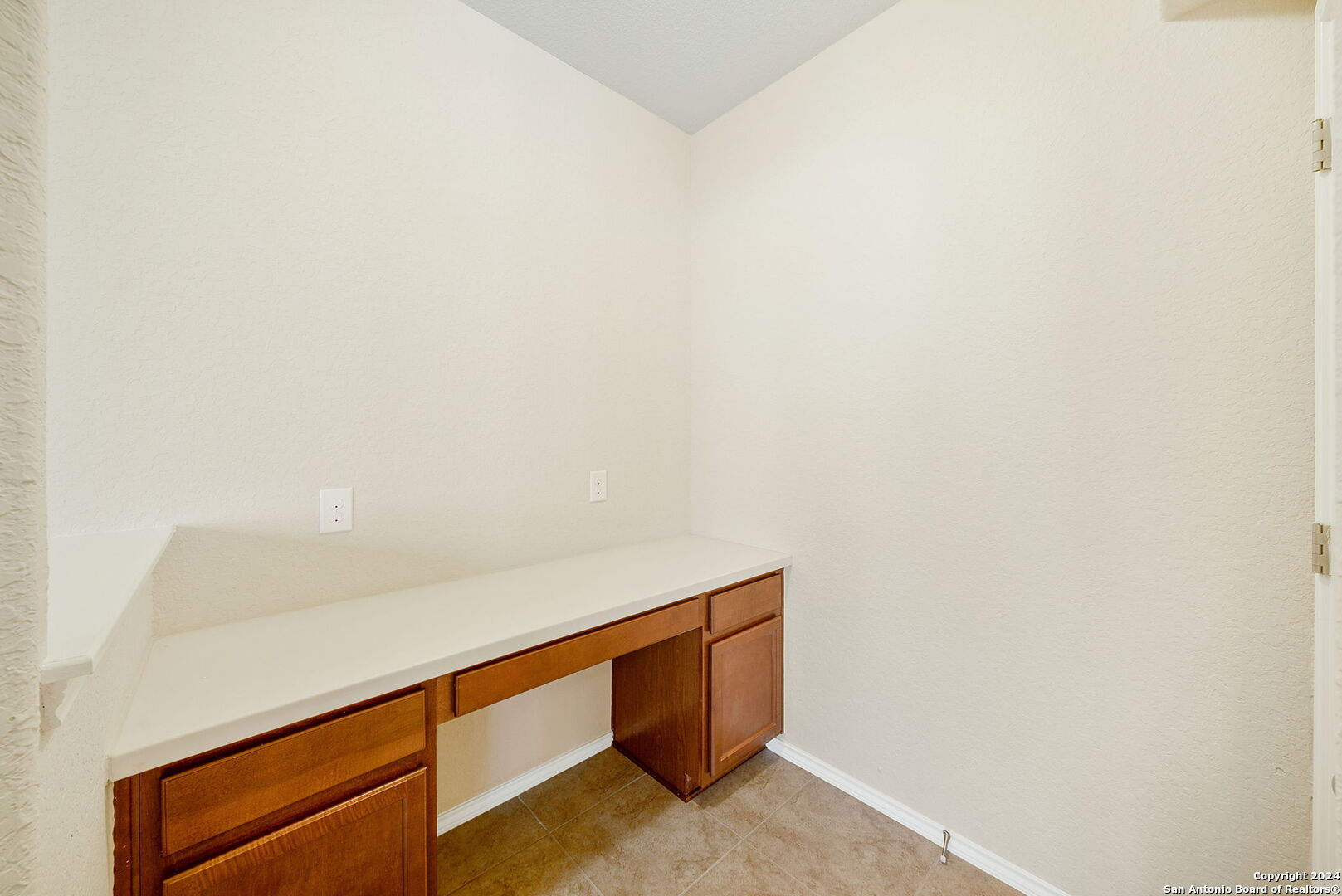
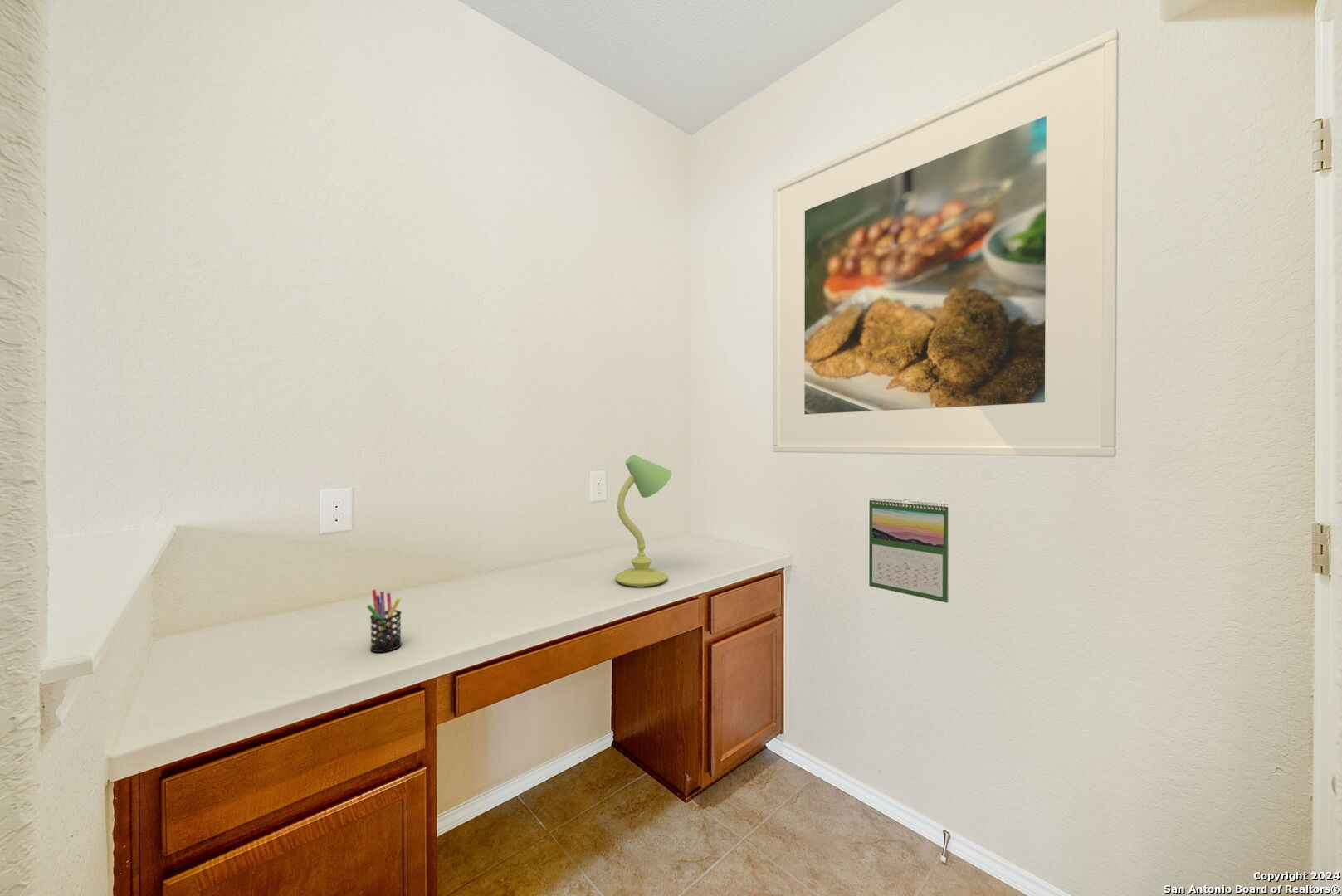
+ pen holder (382, 619)
+ table lamp (635, 525)
+ calendar (906, 546)
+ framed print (905, 290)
